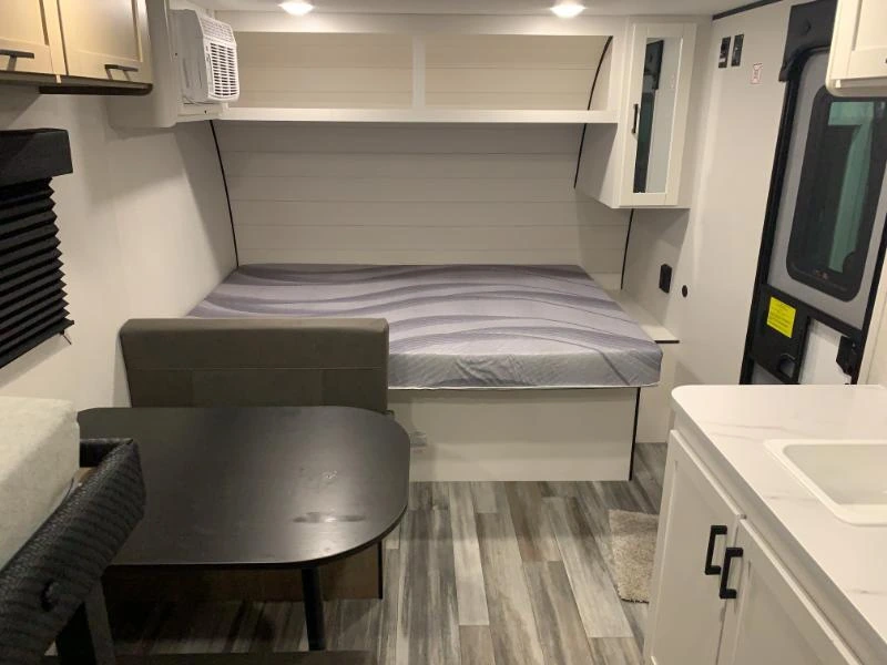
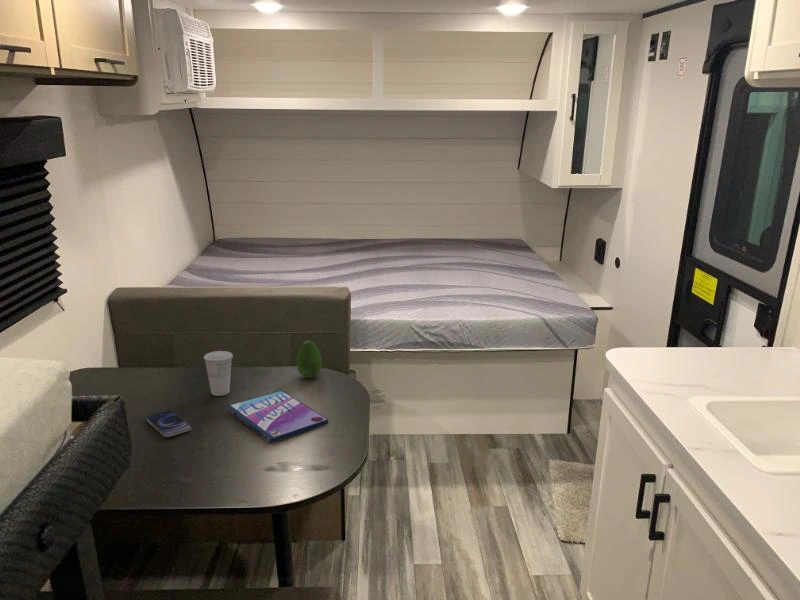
+ fruit (309, 359)
+ cup (219, 373)
+ video game case (276, 414)
+ smartphone (168, 422)
